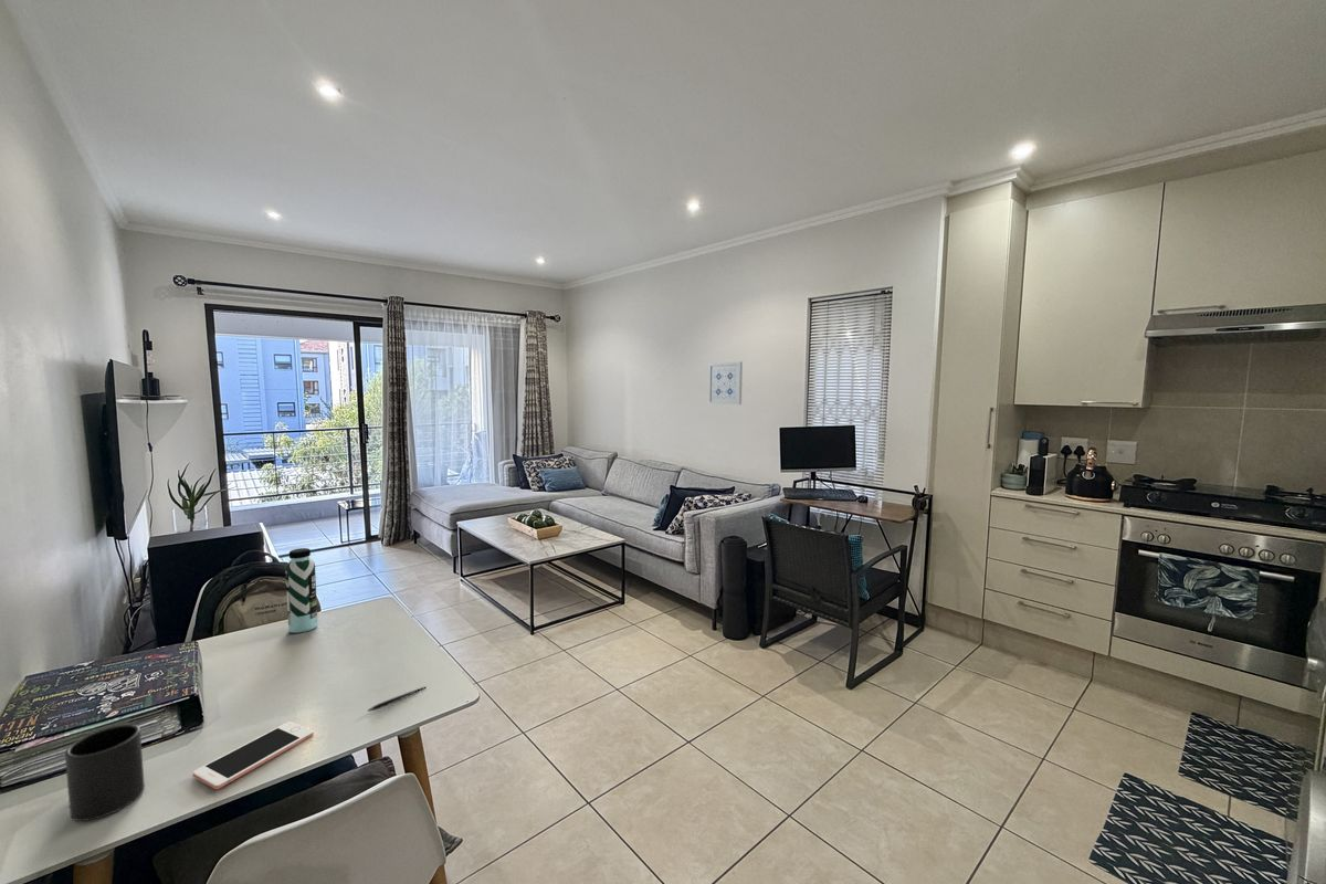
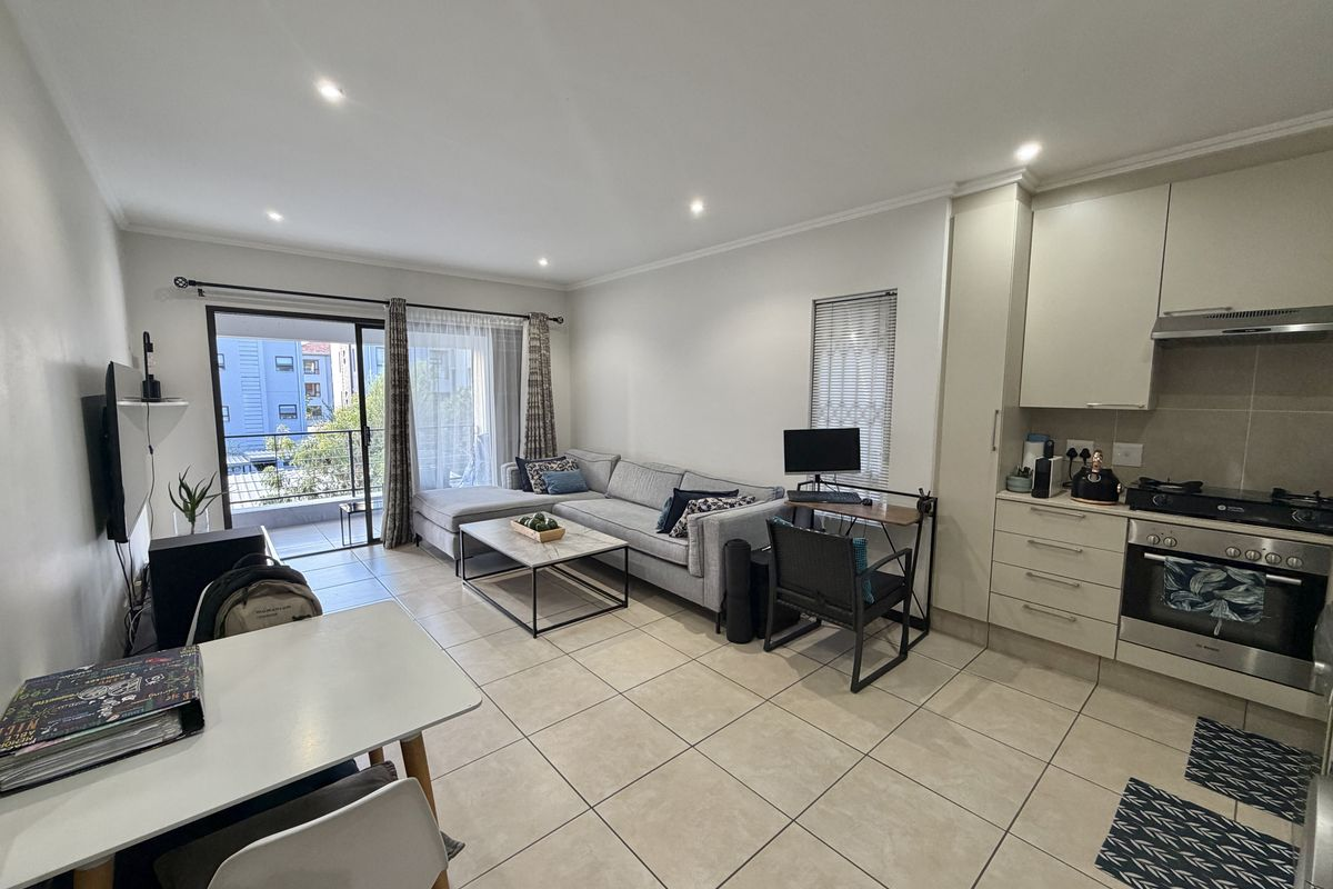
- cell phone (256, 751)
- mug (102, 767)
- water bottle (301, 589)
- wall art (724, 383)
- pen (398, 697)
